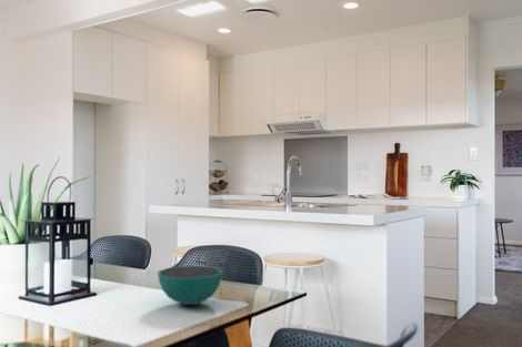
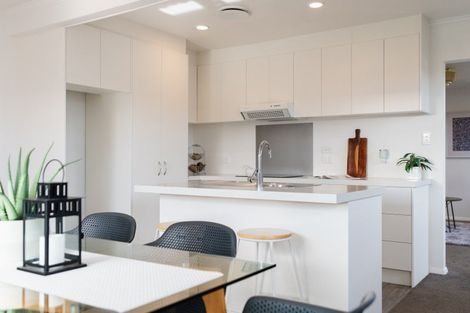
- bowl (190, 287)
